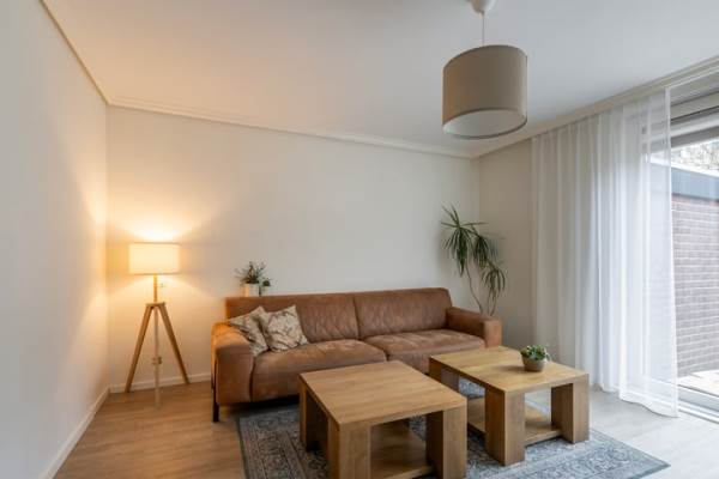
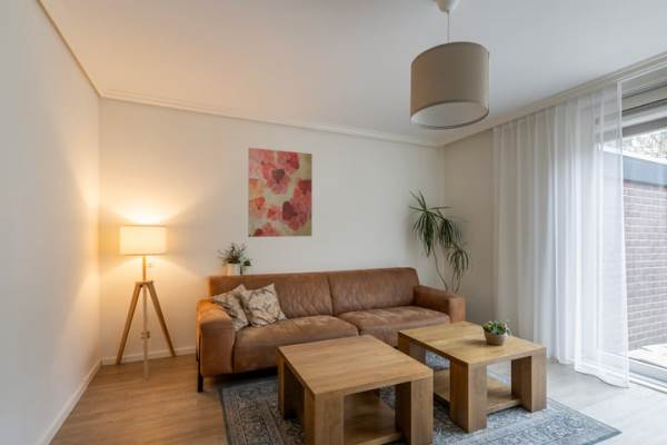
+ wall art (281, 194)
